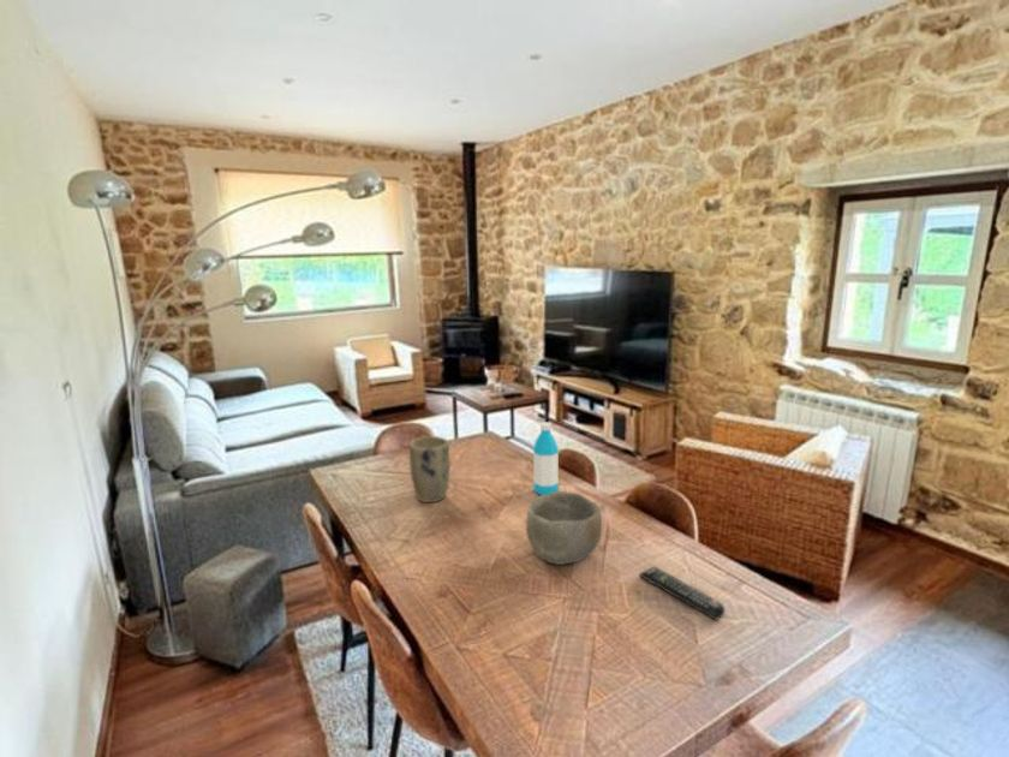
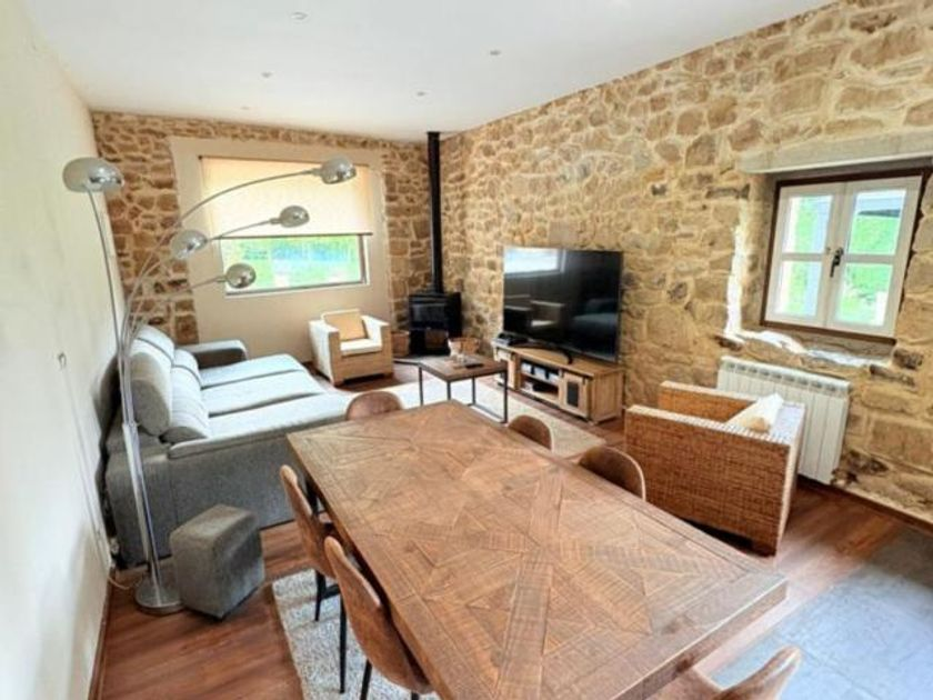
- water bottle (545, 458)
- bowl (562, 530)
- plant pot (430, 470)
- remote control (679, 590)
